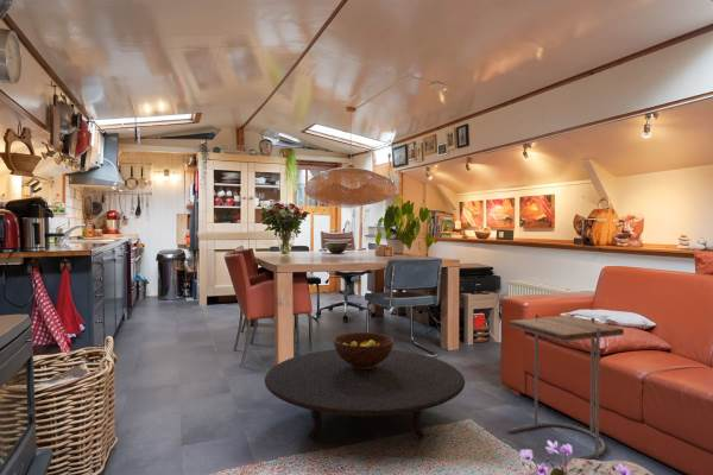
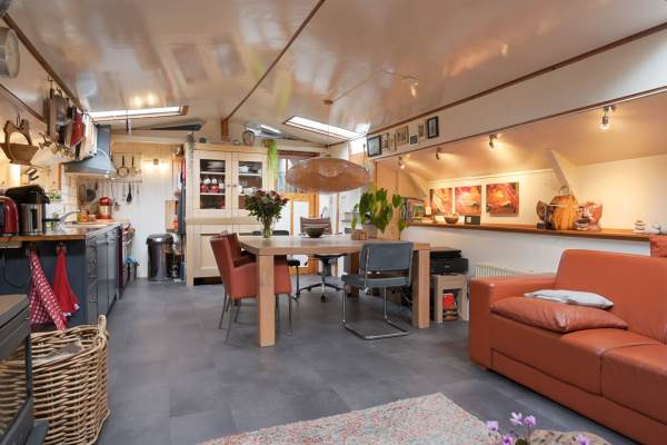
- fruit bowl (362, 352)
- side table (537, 380)
- table (364, 394)
